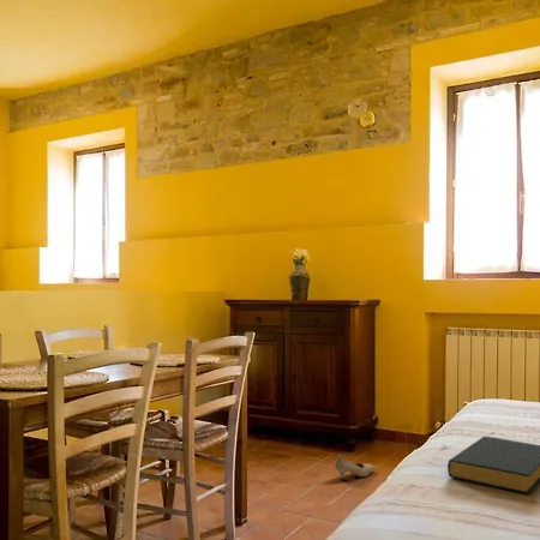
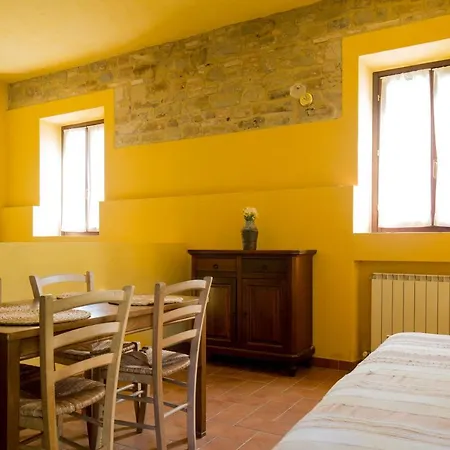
- hardback book (503, 461)
- shoe (354, 463)
